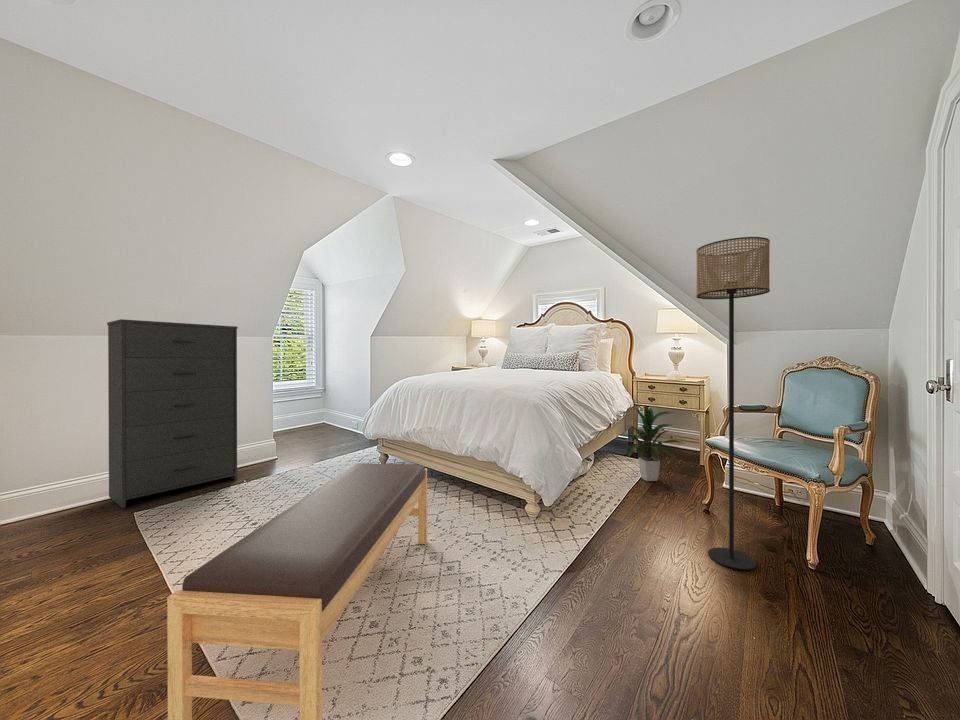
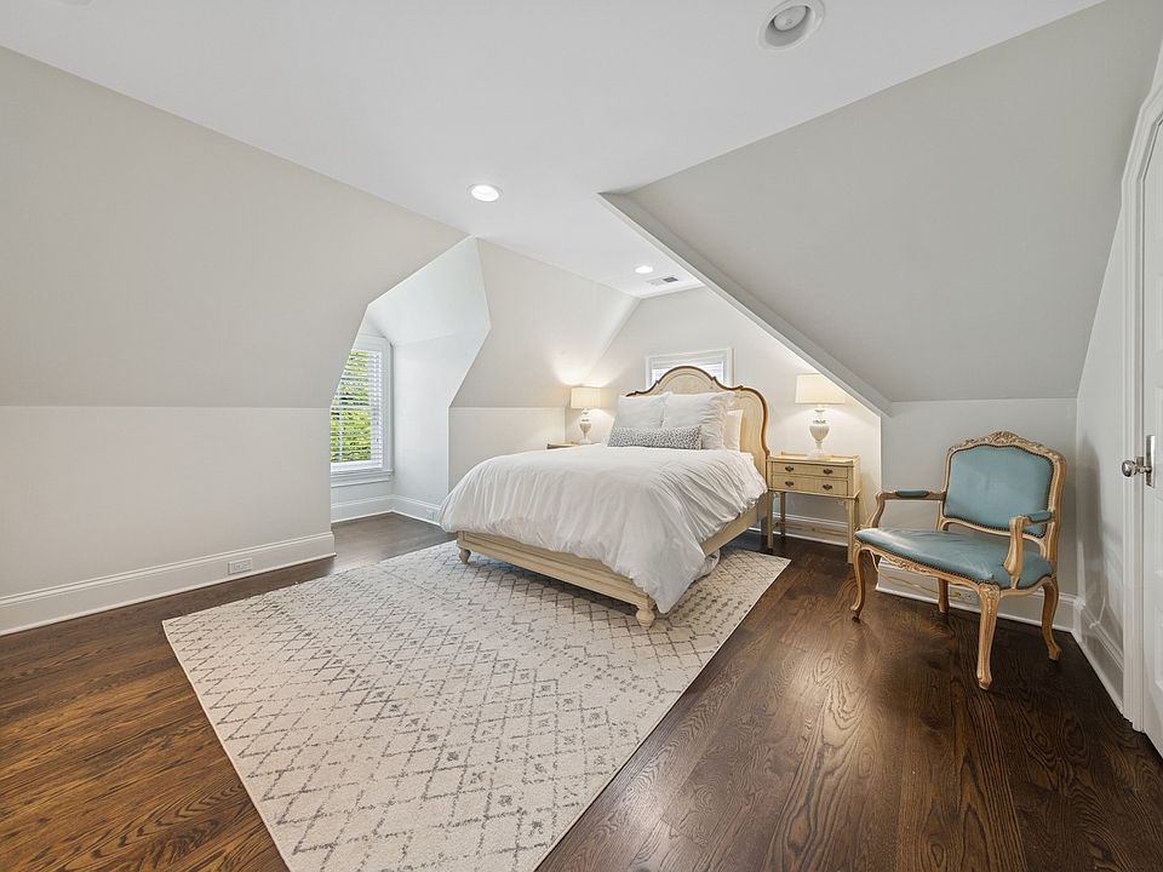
- dresser (177, 406)
- bench (345, 558)
- indoor plant (649, 441)
- floor lamp (731, 402)
